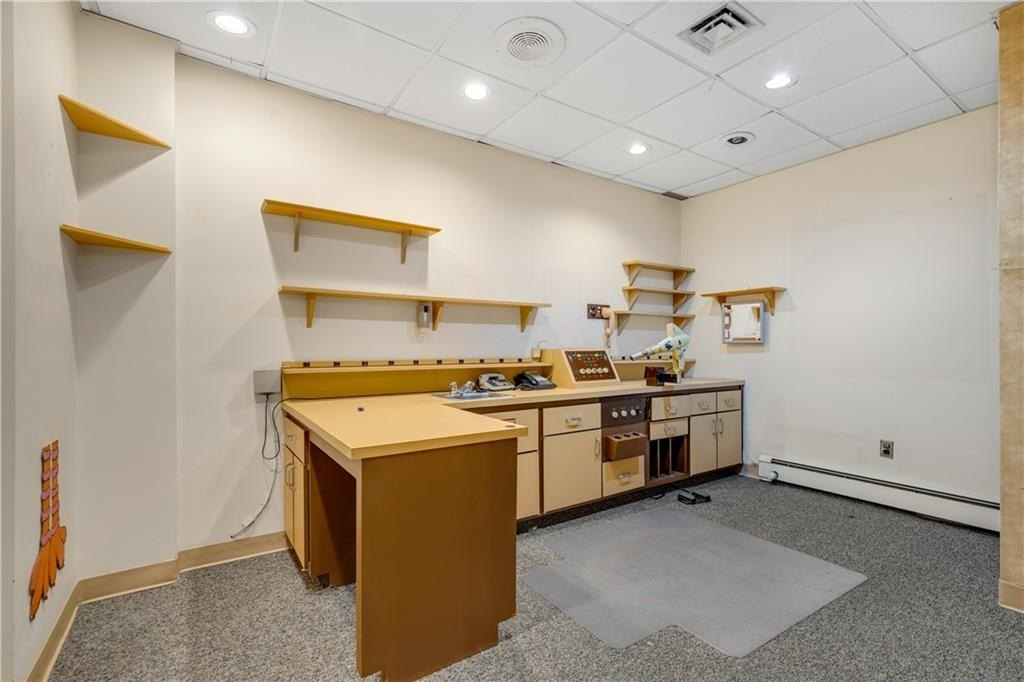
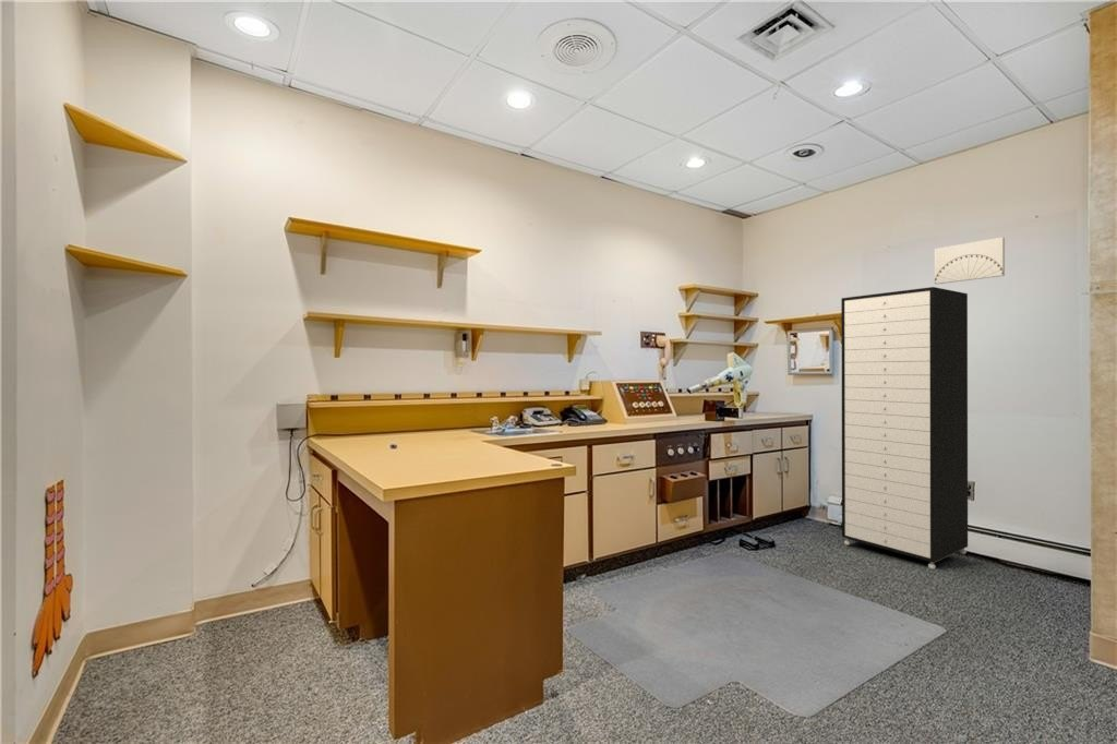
+ wall art (968, 261)
+ storage cabinet (902, 422)
